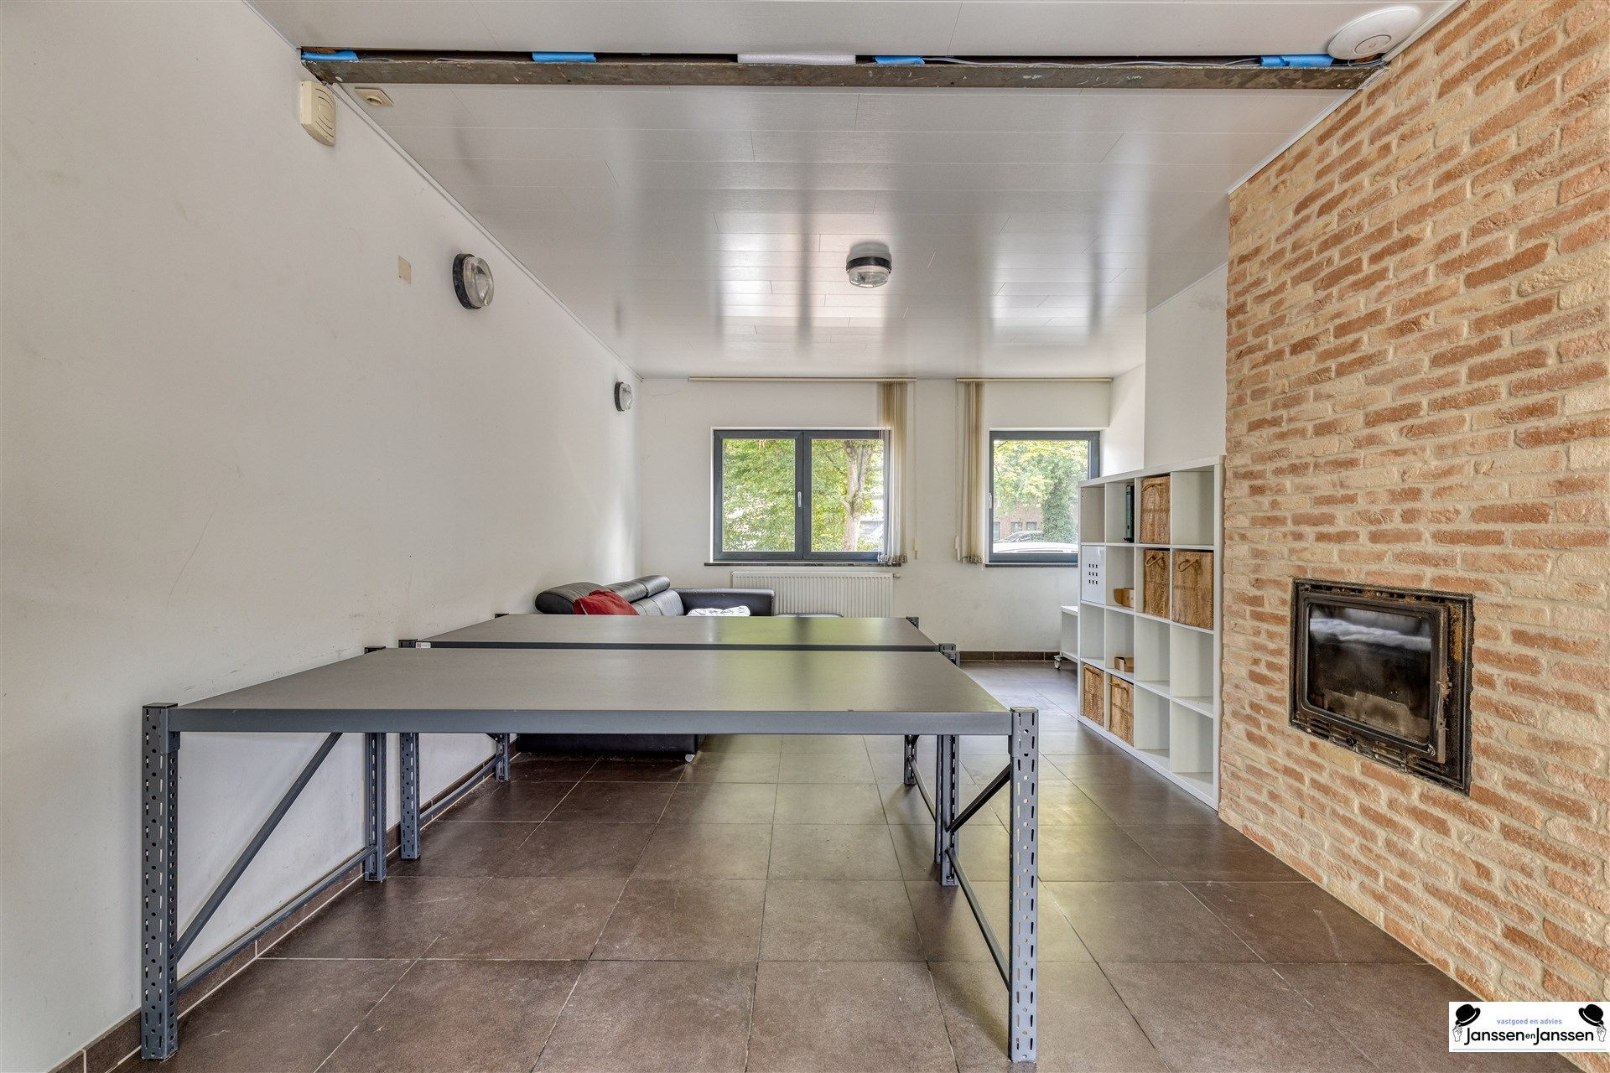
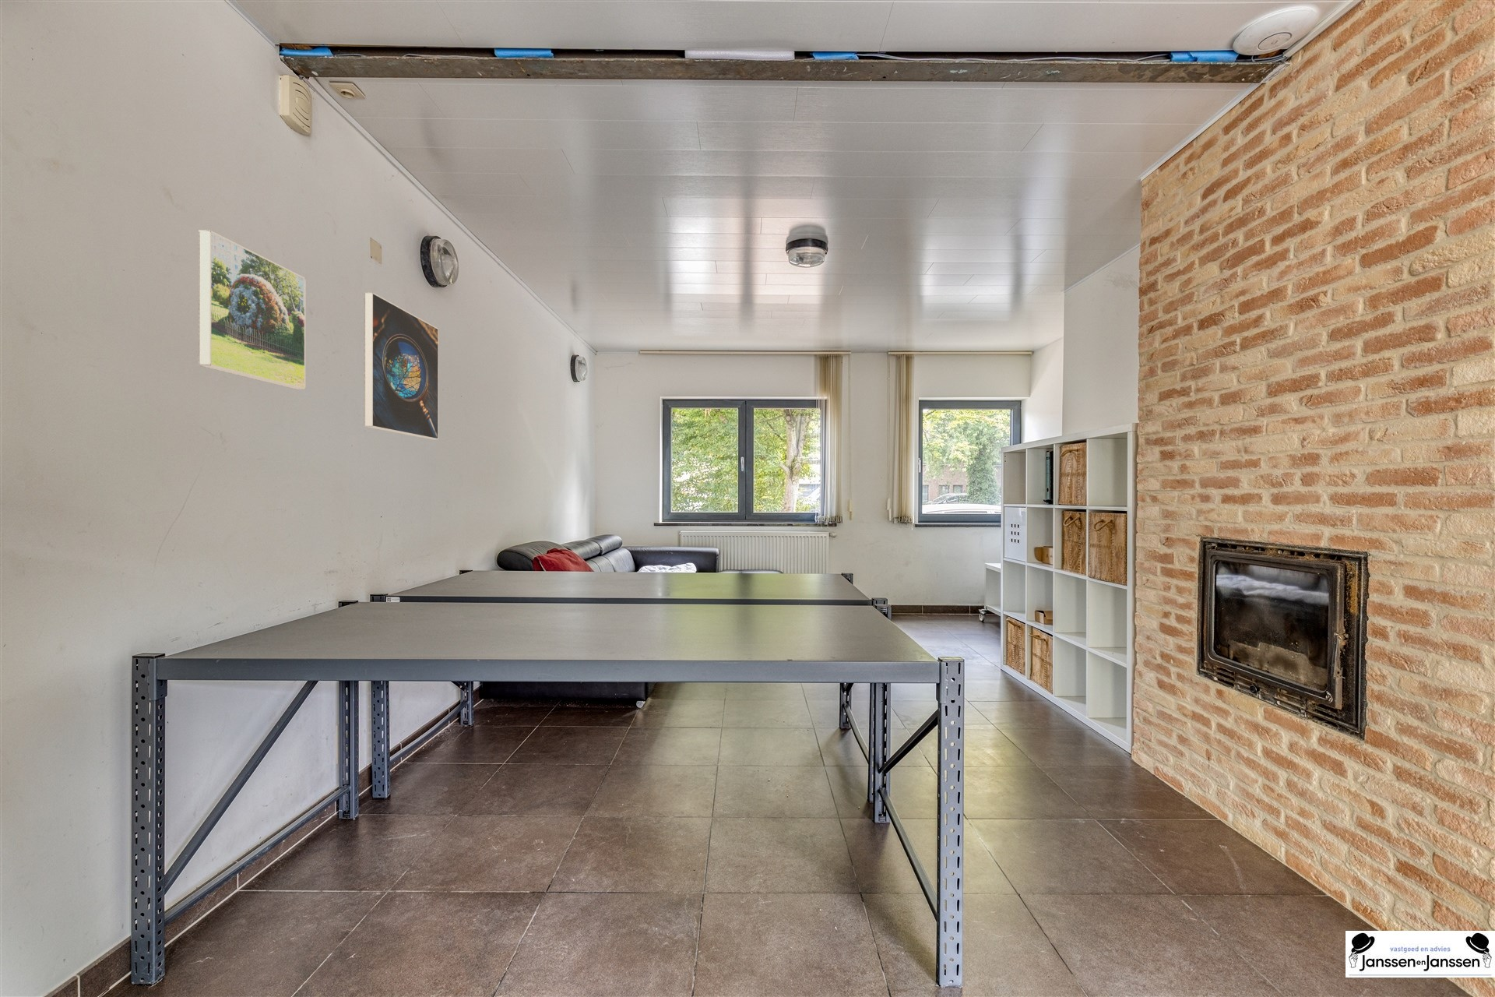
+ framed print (257, 317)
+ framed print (405, 373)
